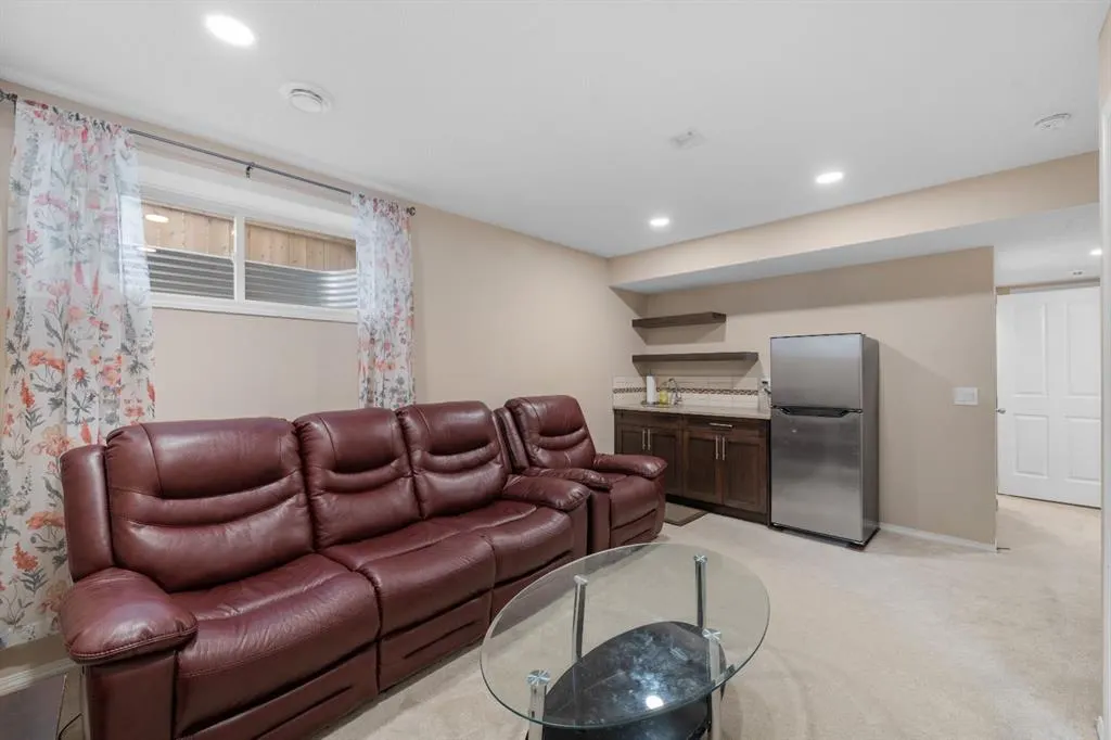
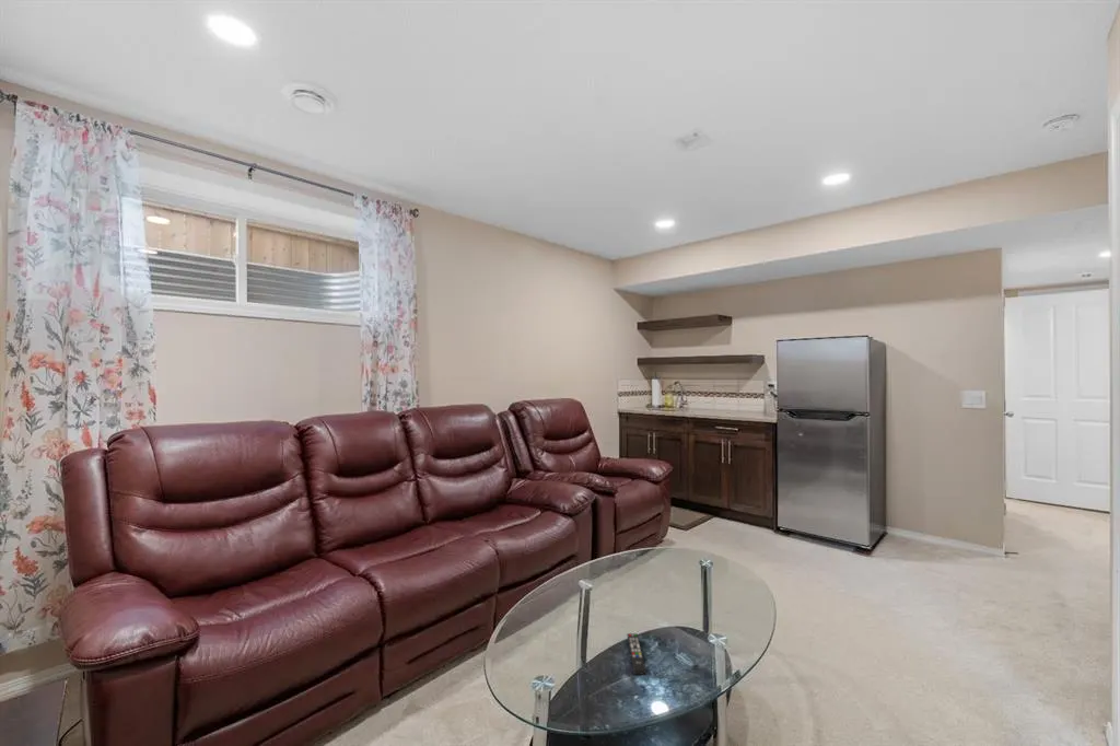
+ remote control (635, 652)
